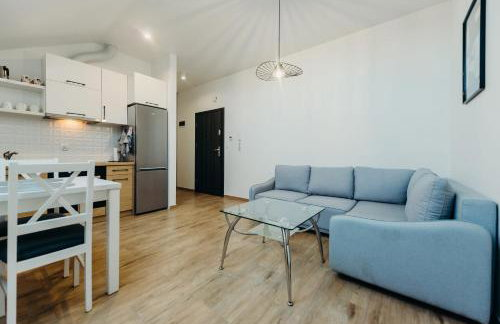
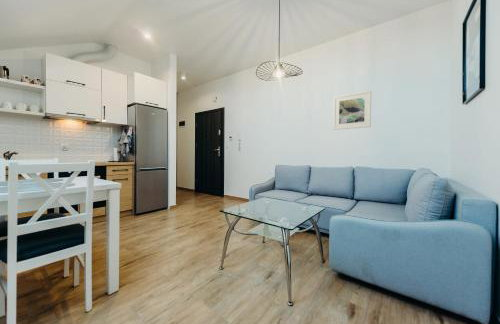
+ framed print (351, 111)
